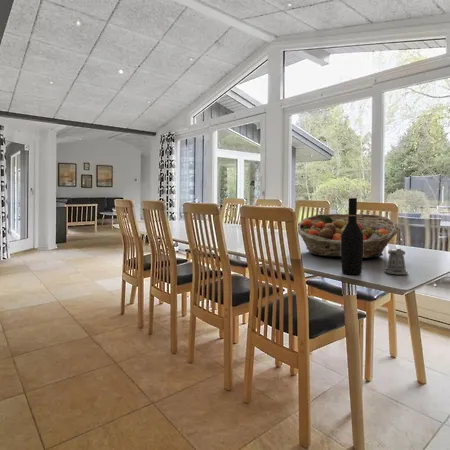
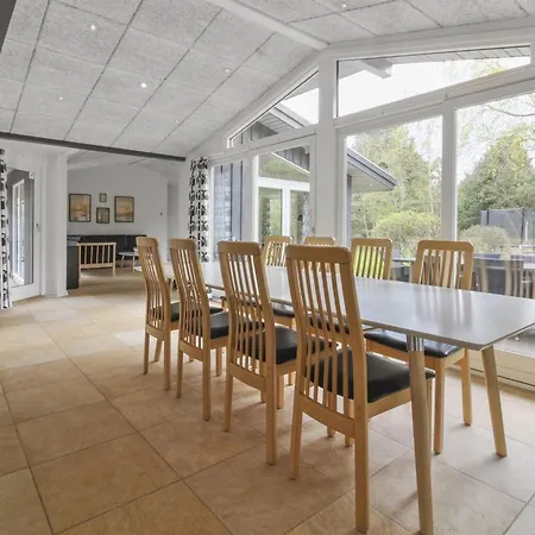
- pepper shaker (395, 260)
- fruit basket (341, 233)
- wine bottle (352, 235)
